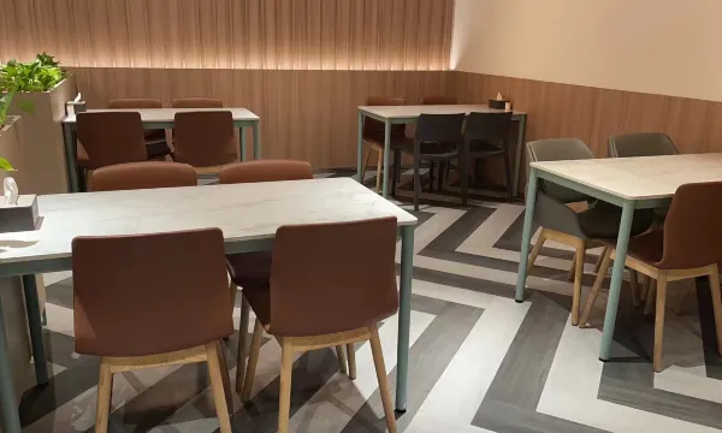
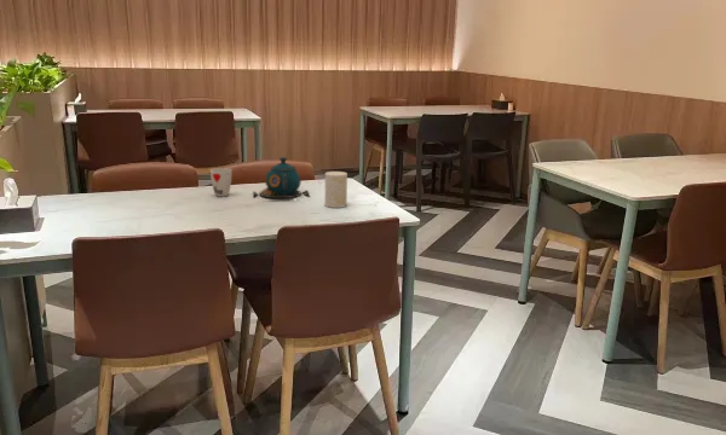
+ teapot (281, 175)
+ cup (221, 181)
+ cup (335, 188)
